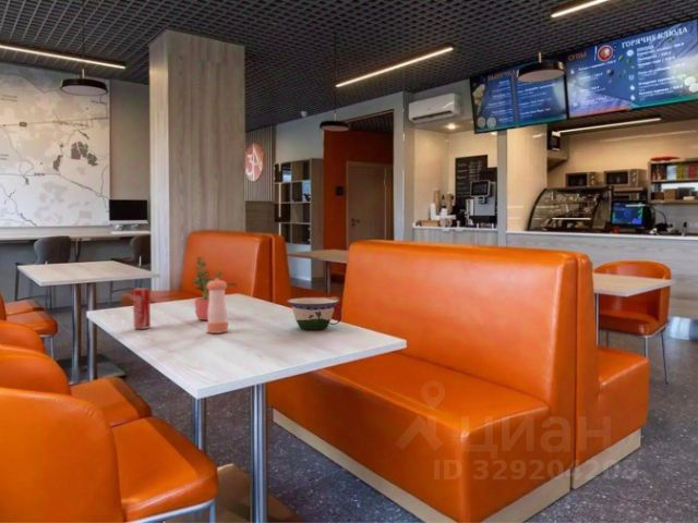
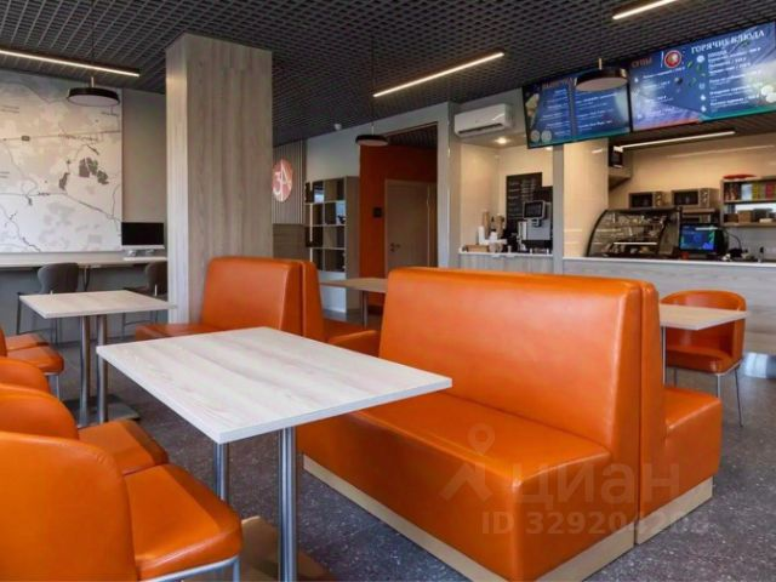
- bowl (314, 314)
- potted plant (214, 280)
- pepper shaker (217, 304)
- beverage can (142, 307)
